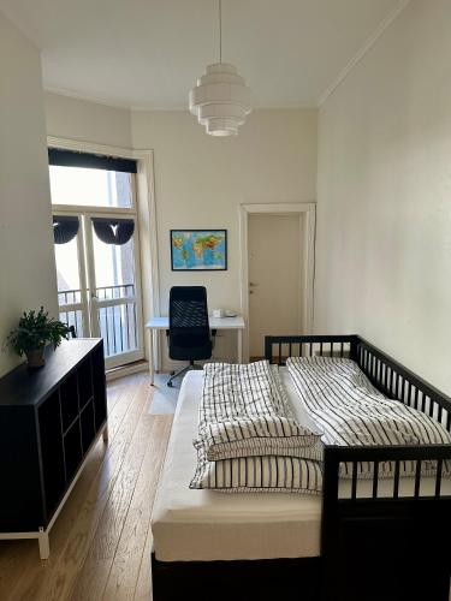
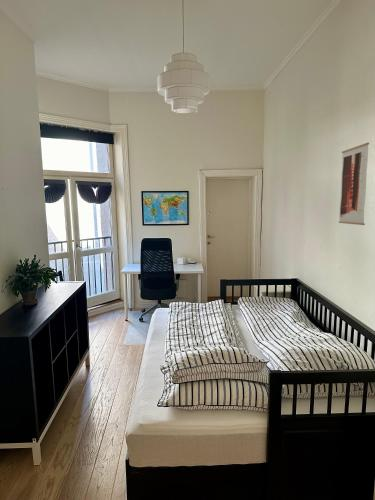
+ wall art (352, 186)
